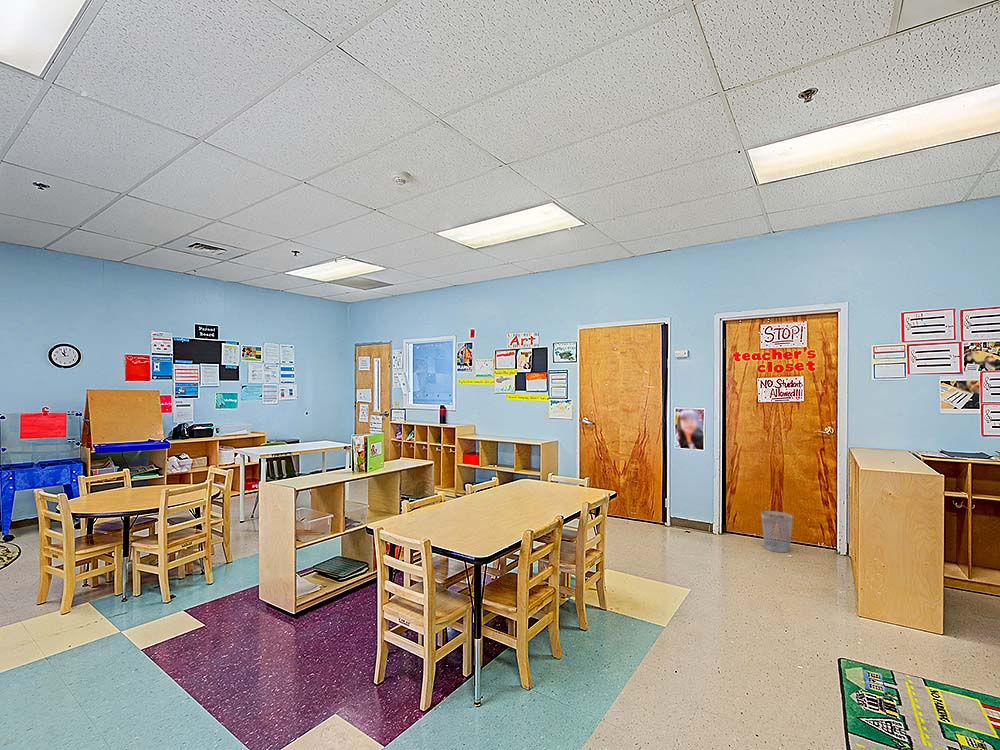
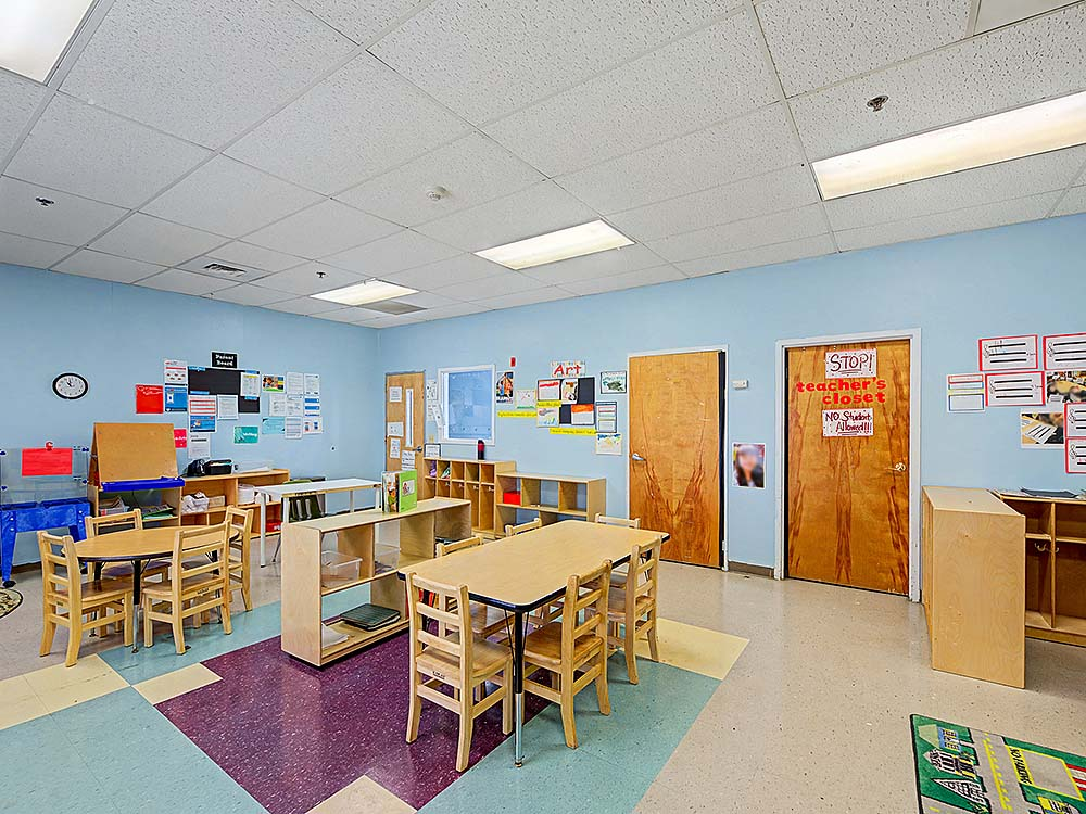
- wastebasket (776, 532)
